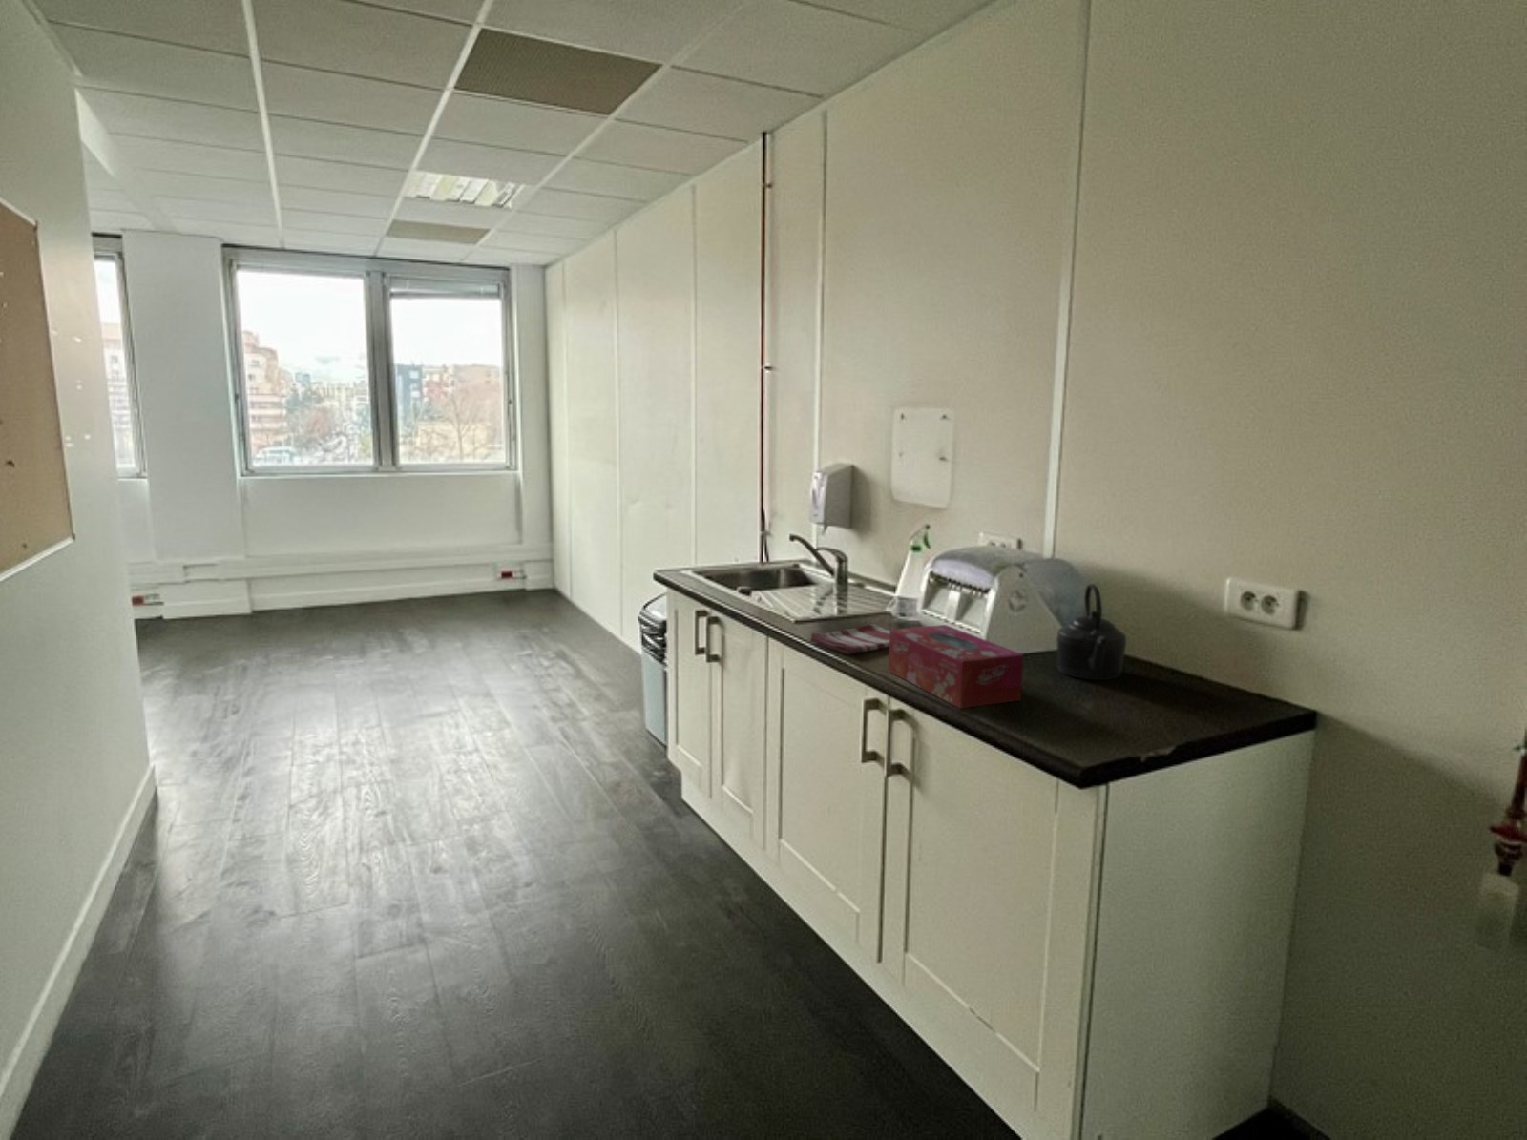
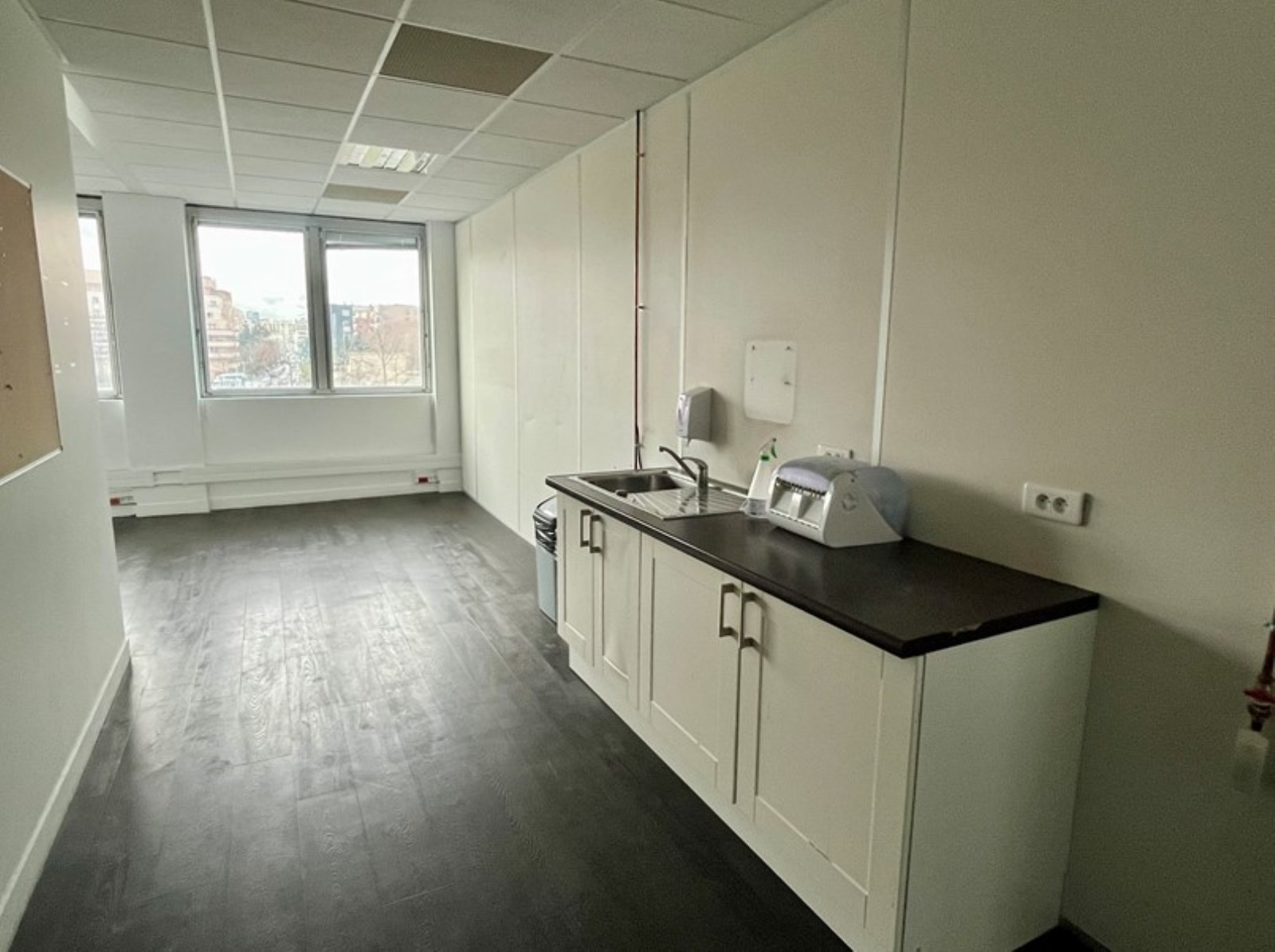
- dish towel (862, 638)
- kettle (1095, 632)
- tissue box (951, 663)
